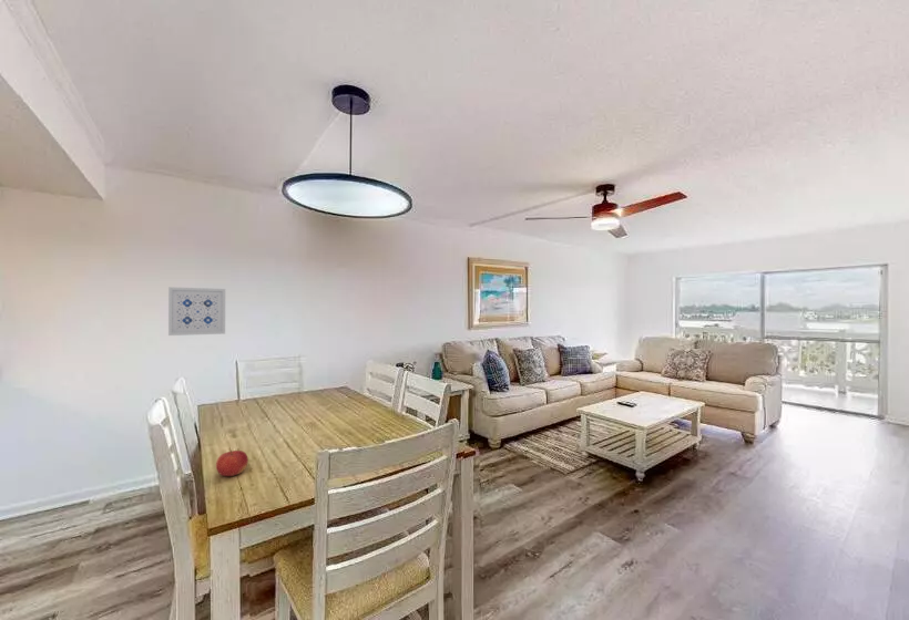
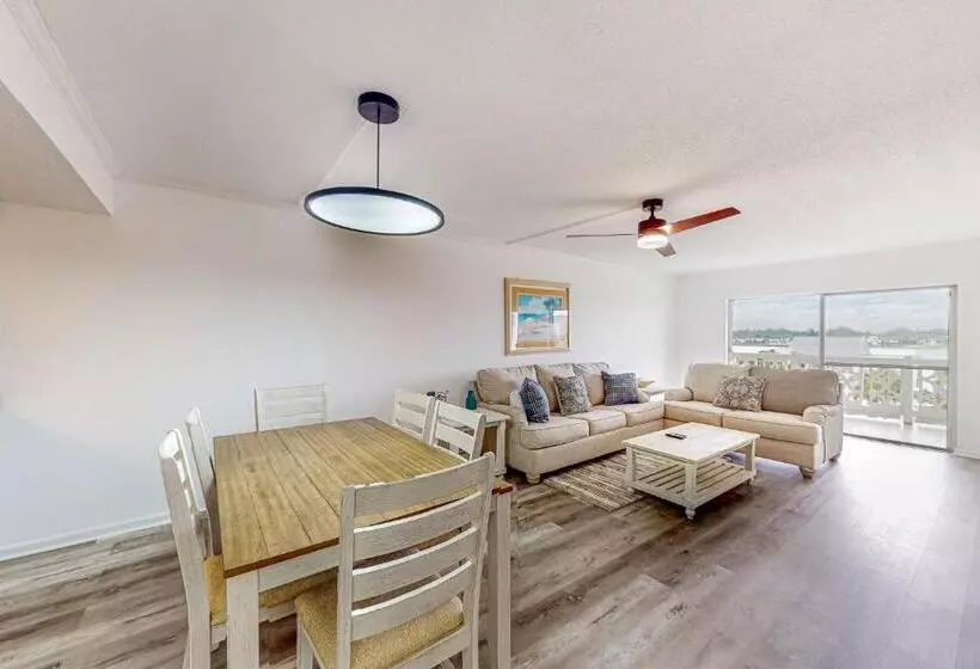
- fruit (232, 462)
- wall art (197, 311)
